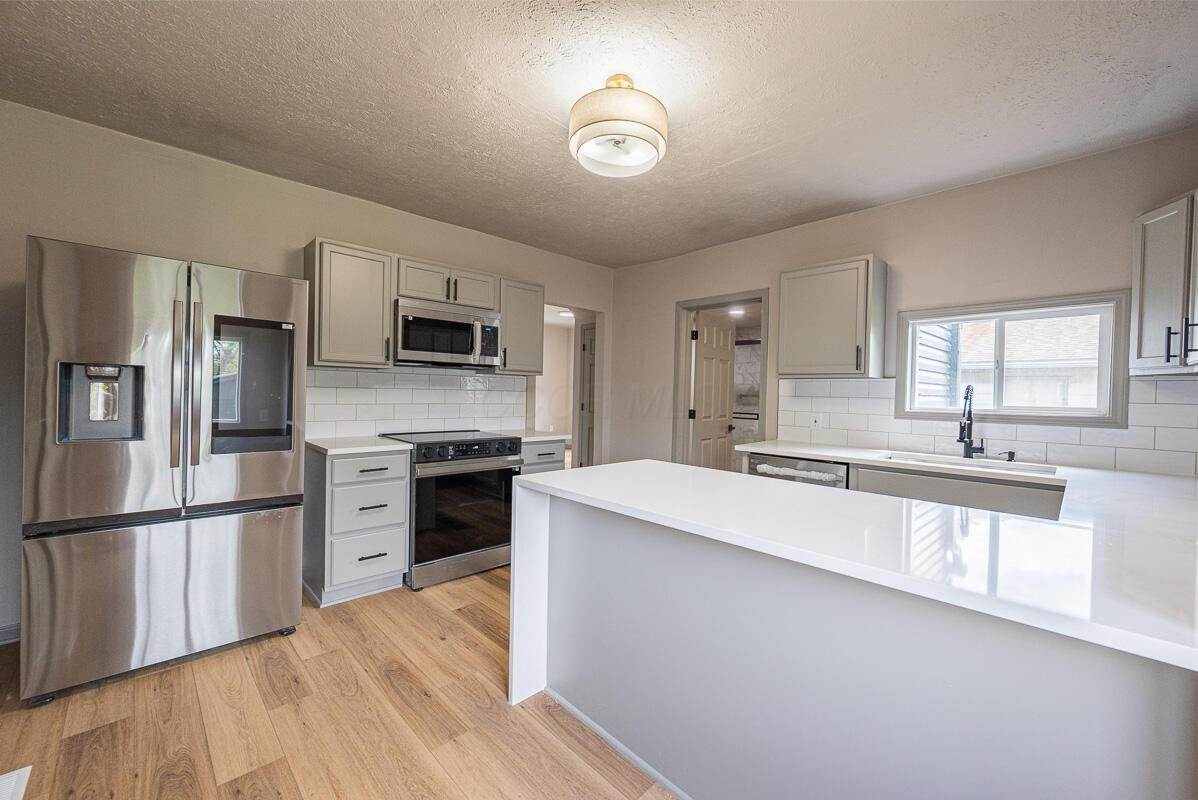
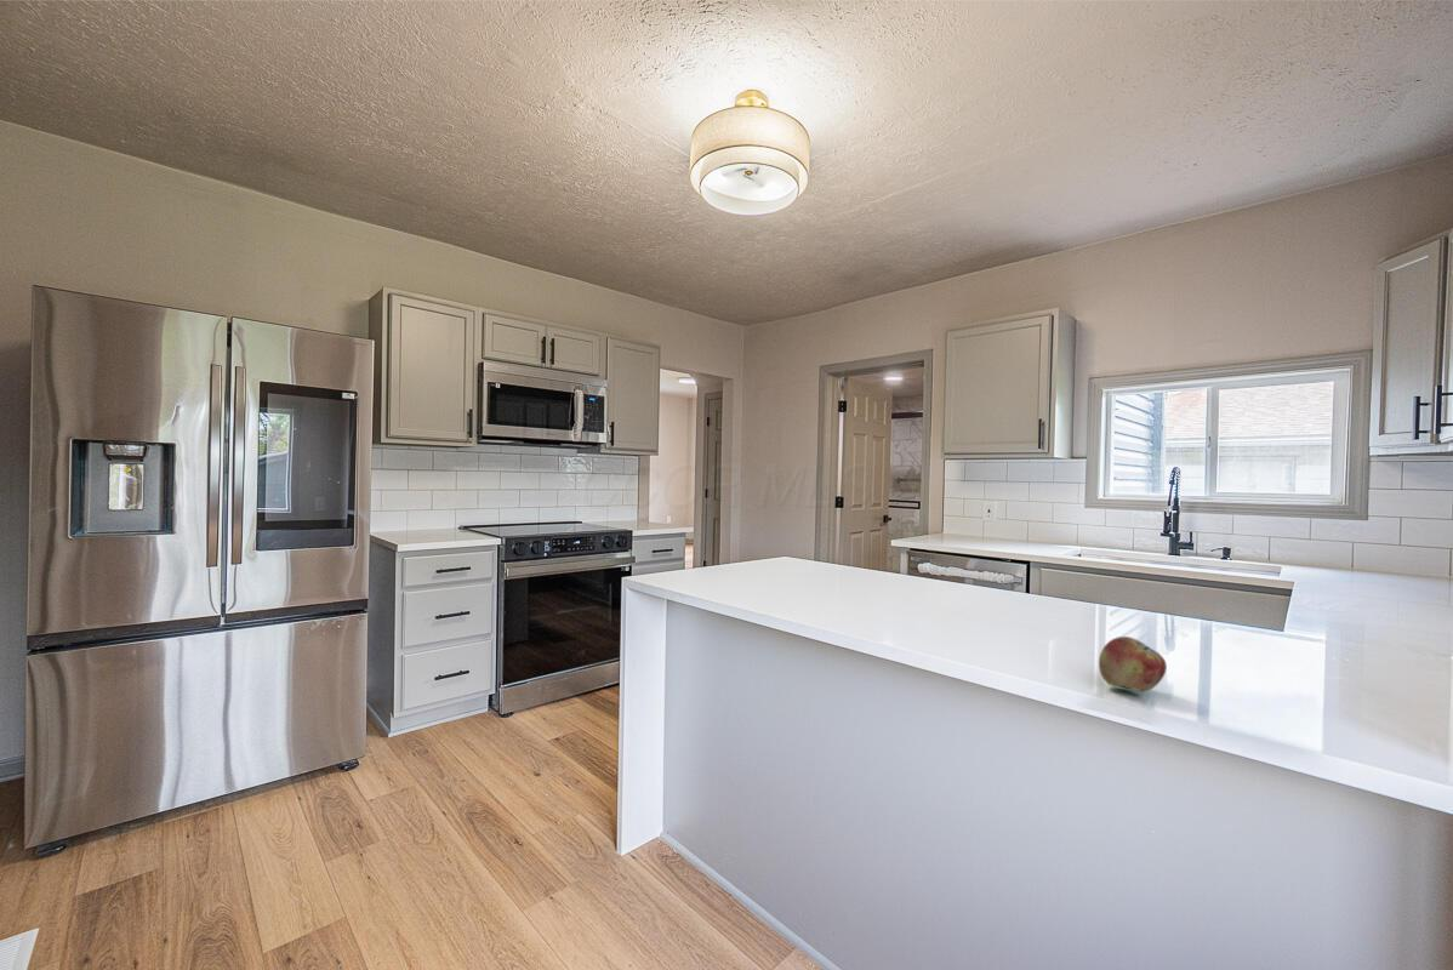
+ fruit (1132, 664)
